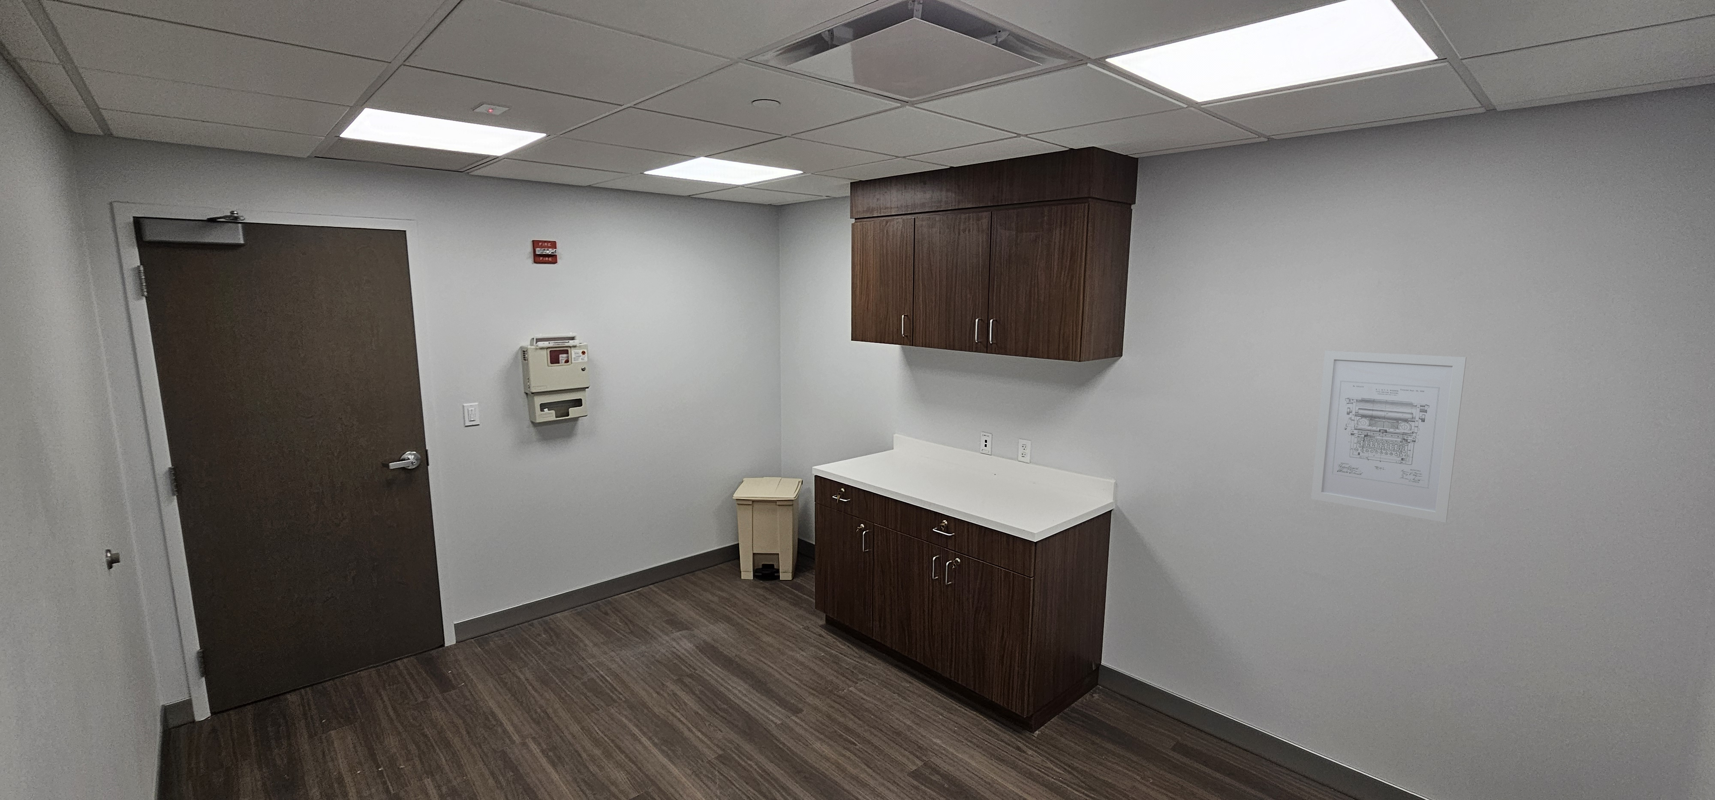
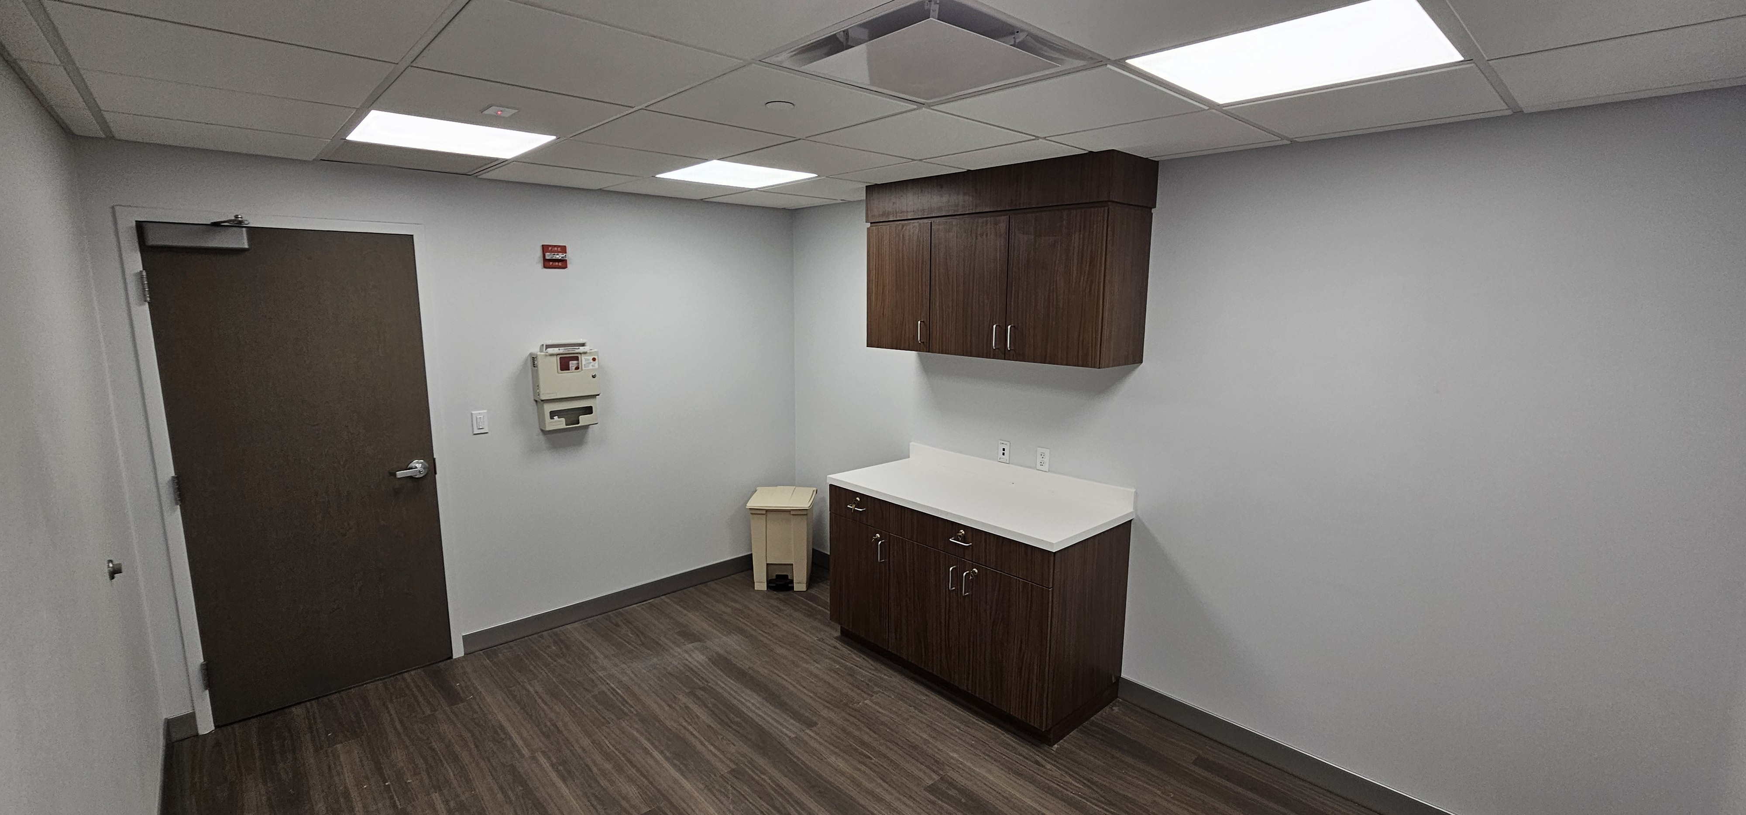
- wall art (1384, 433)
